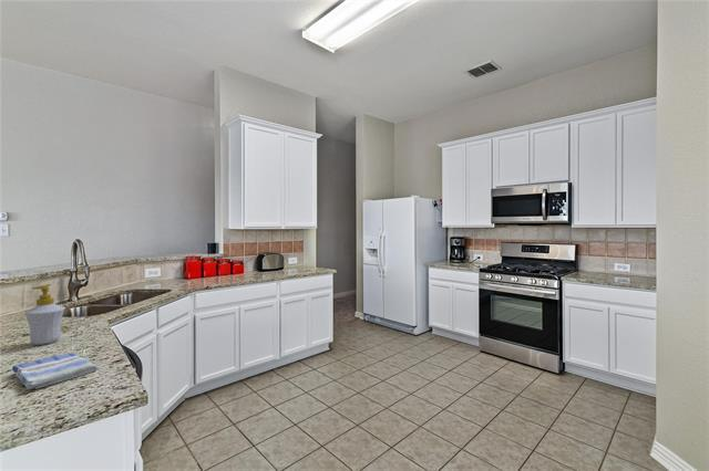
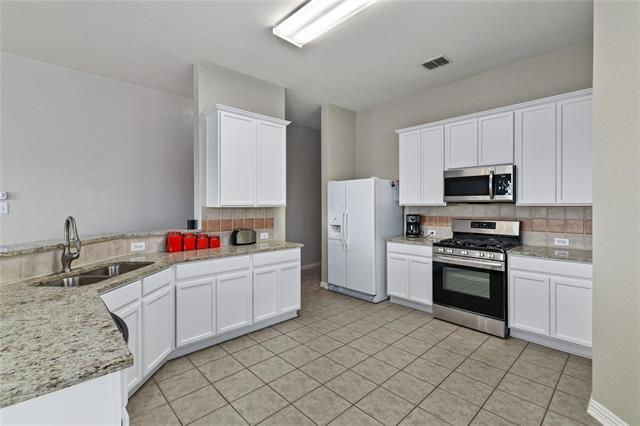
- dish towel (54, 367)
- soap bottle (45, 313)
